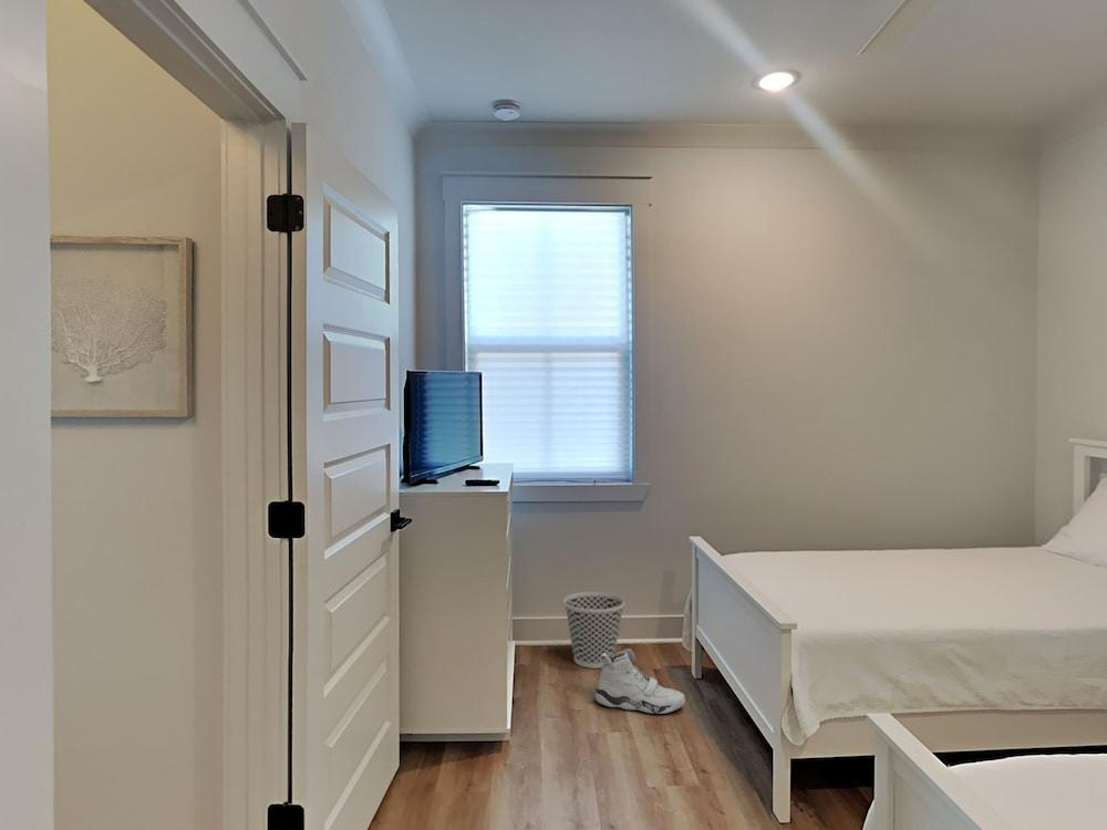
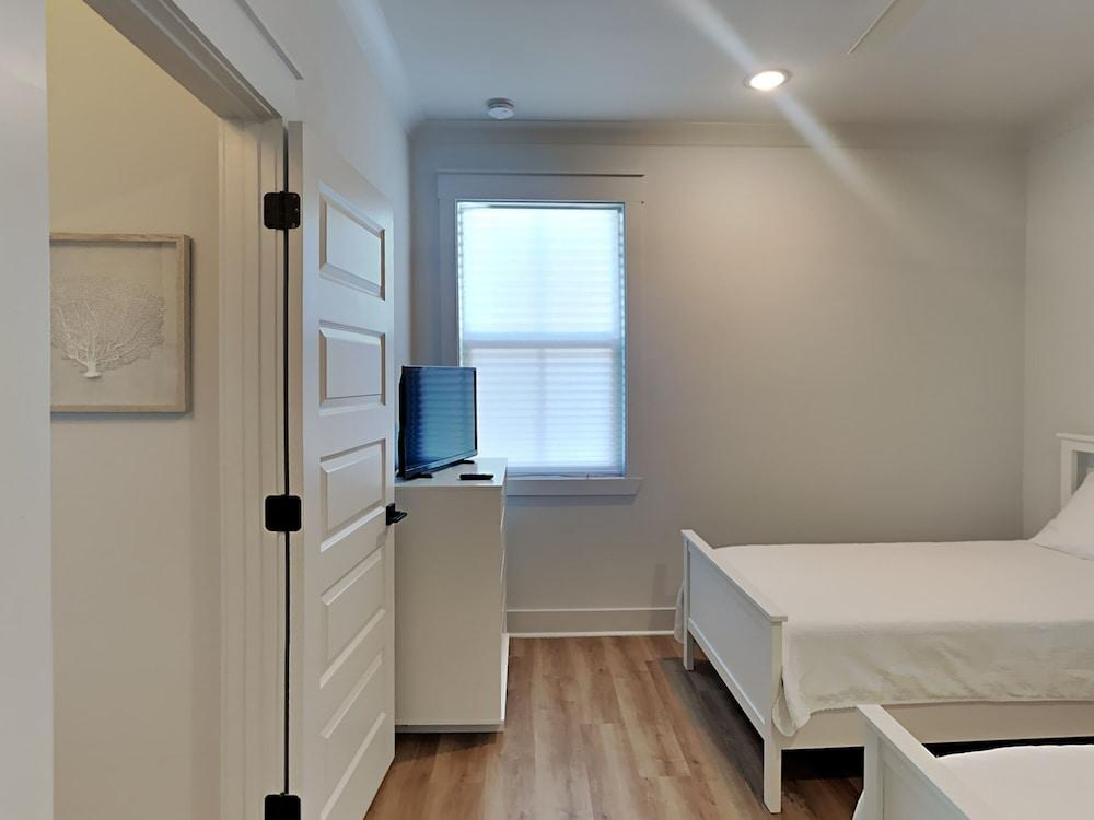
- sneaker (639, 679)
- wastebasket (593, 630)
